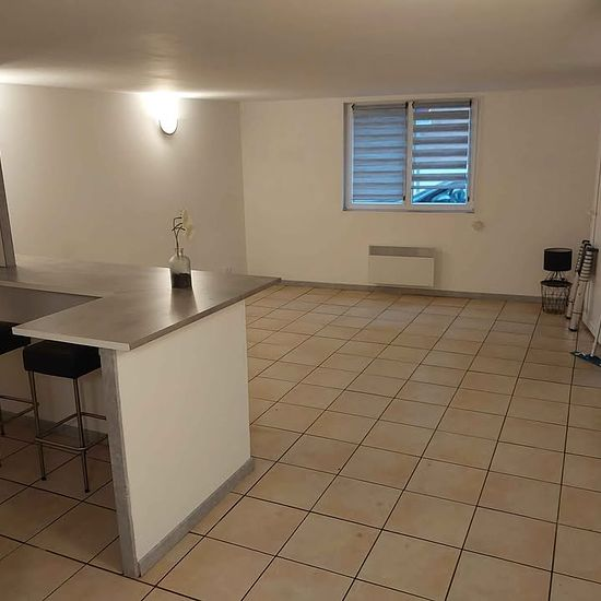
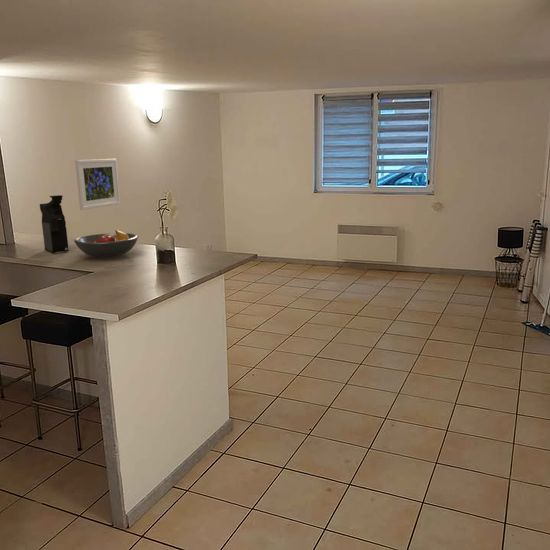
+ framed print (99, 183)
+ coffee maker (54, 223)
+ fruit bowl (107, 244)
